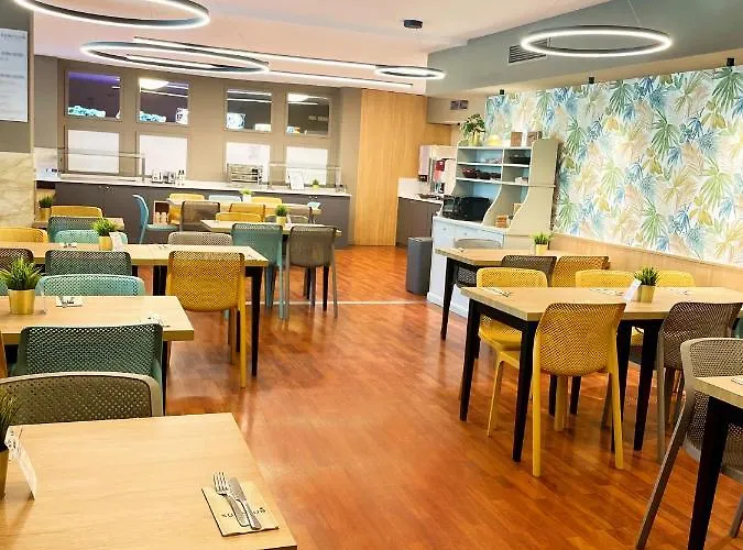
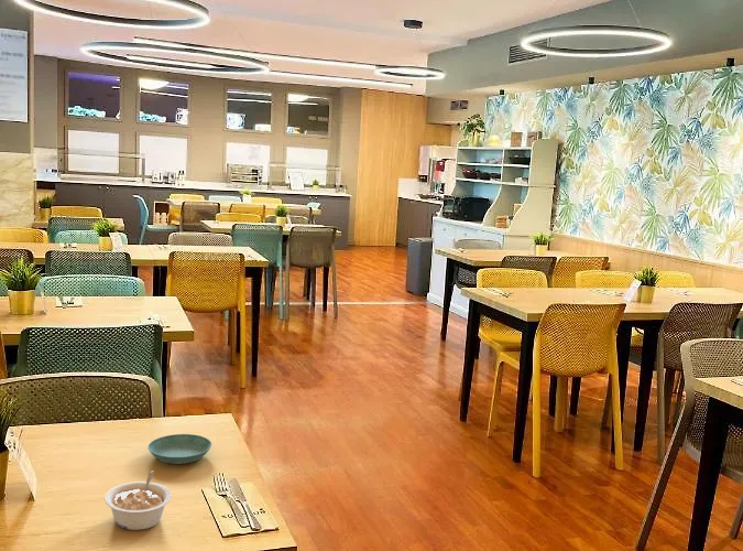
+ legume (136, 504)
+ saucer (179, 450)
